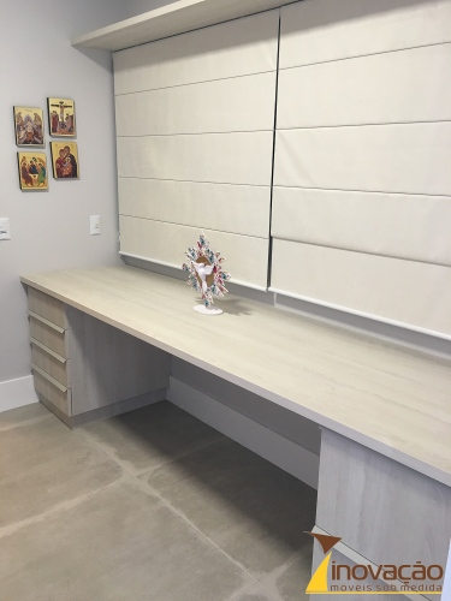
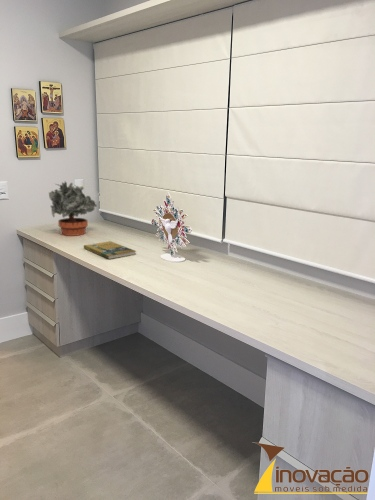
+ potted plant (74, 207)
+ booklet (109, 249)
